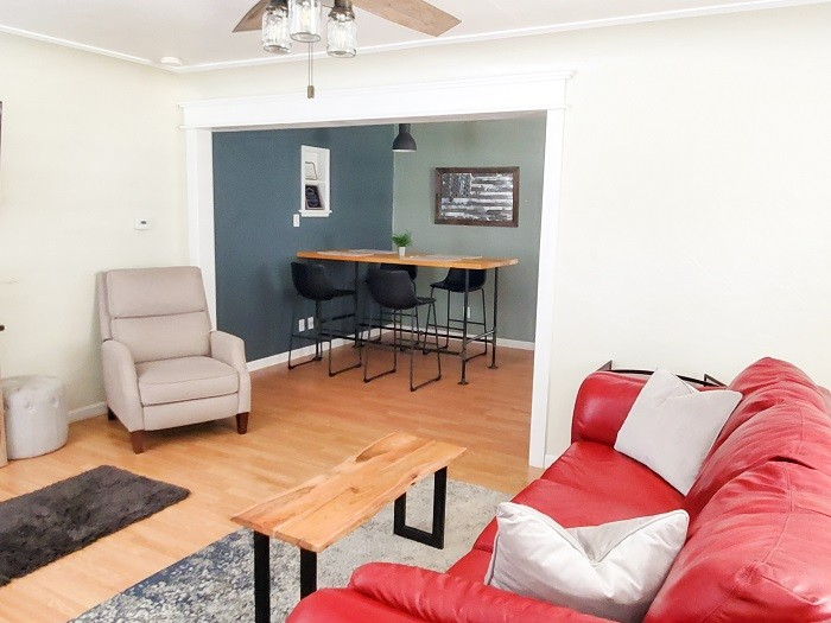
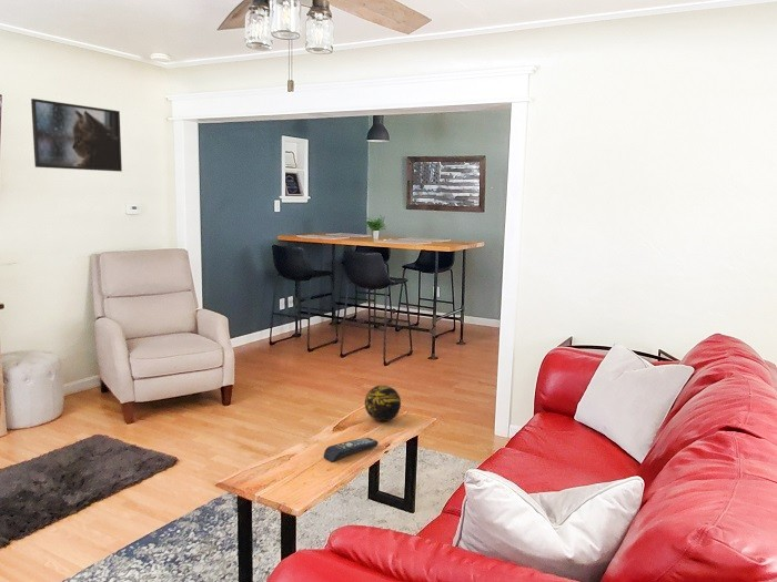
+ remote control (351, 447)
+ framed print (79, 137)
+ decorative orb (382, 402)
